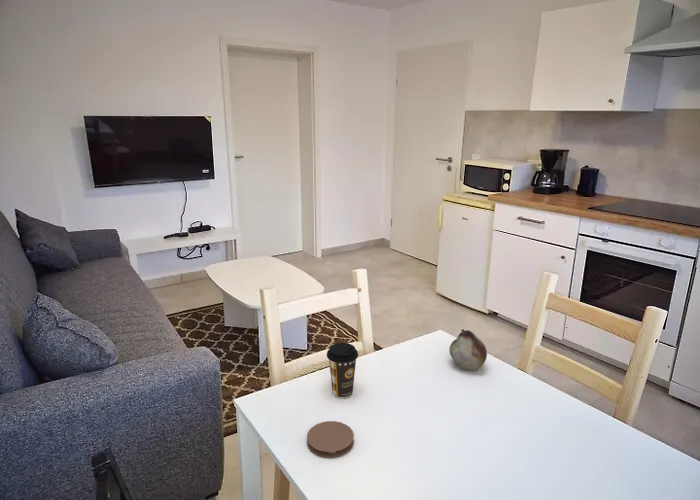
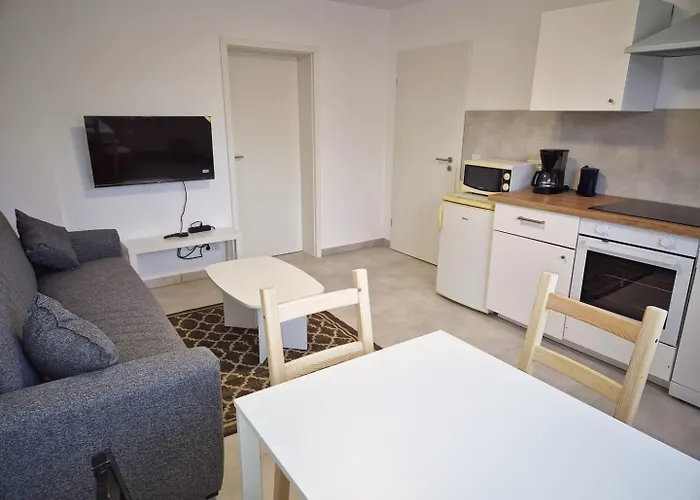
- coffee cup (342, 370)
- coaster (330, 438)
- fruit (469, 346)
